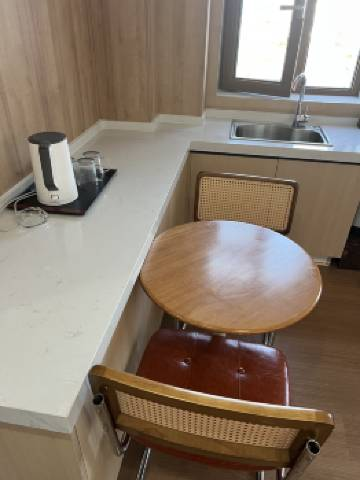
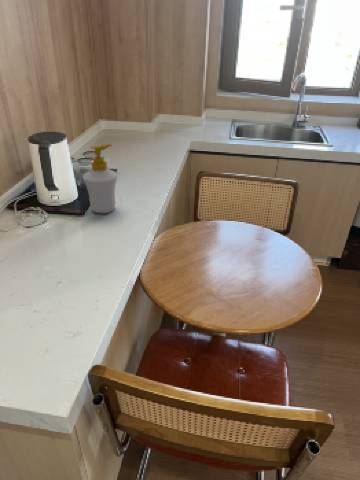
+ soap bottle (100, 179)
